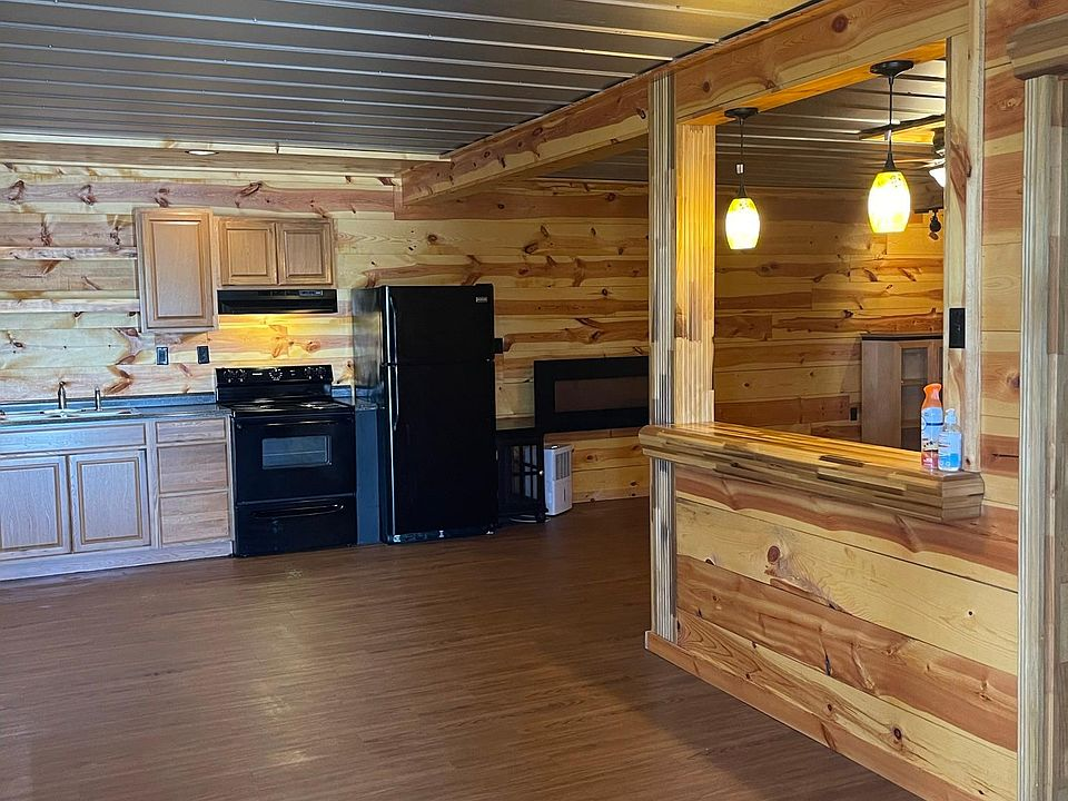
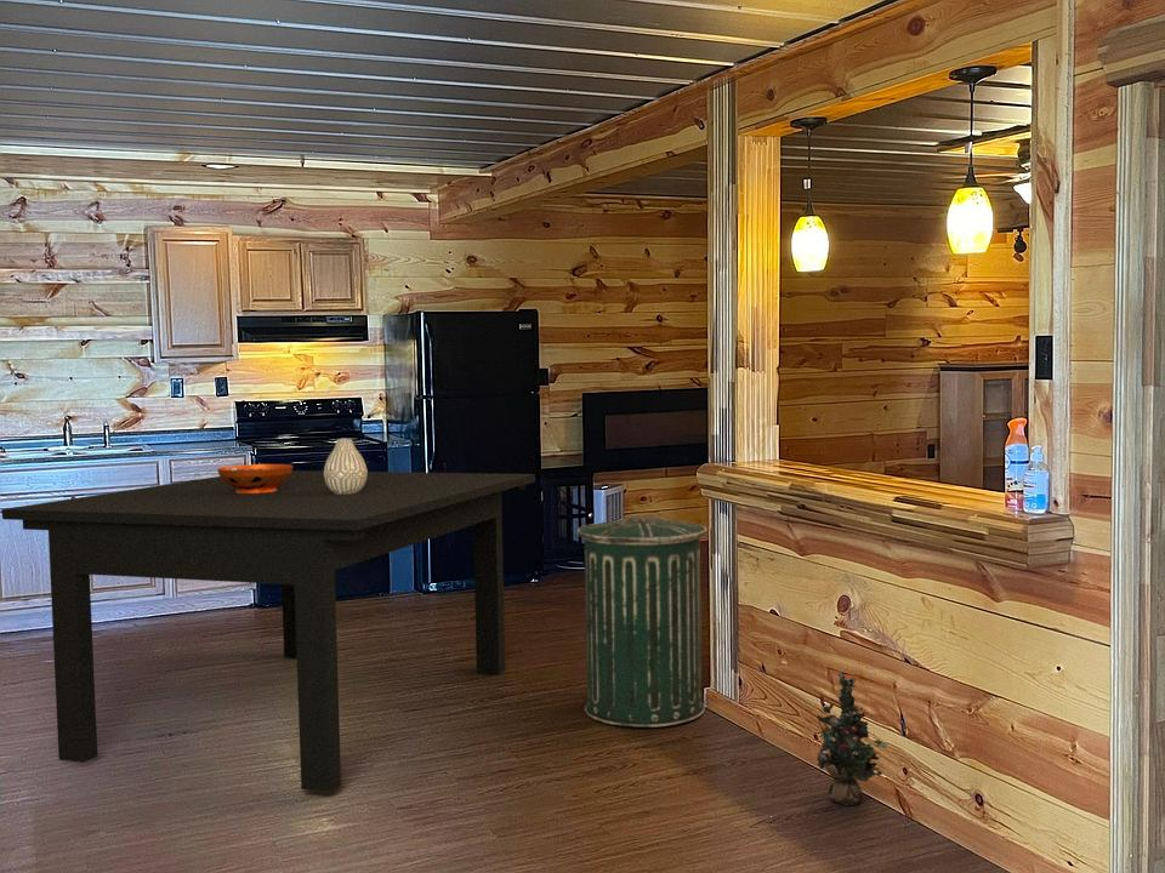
+ vase (345, 466)
+ trash can (643, 612)
+ decorative plant (848, 737)
+ dining table (301, 601)
+ decorative bowl (255, 478)
